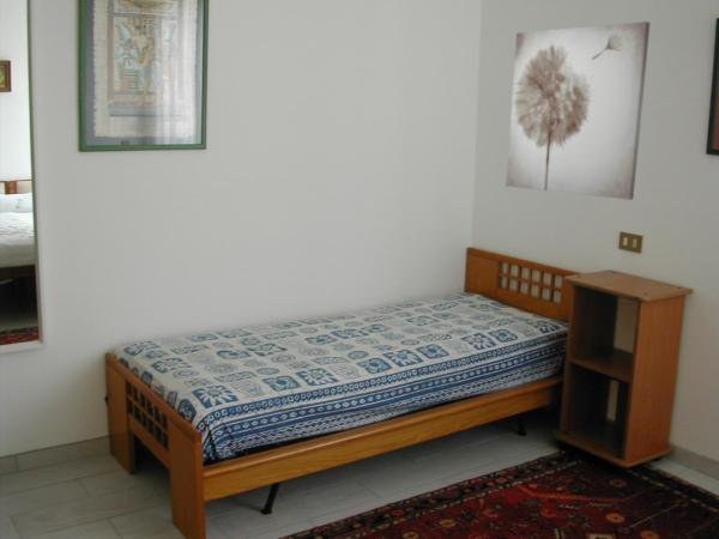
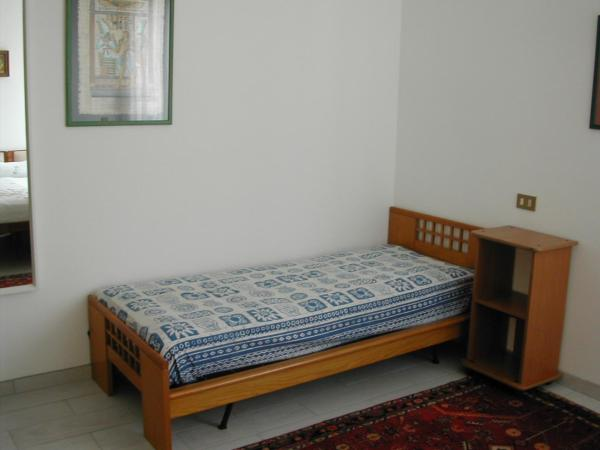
- wall art (570, 111)
